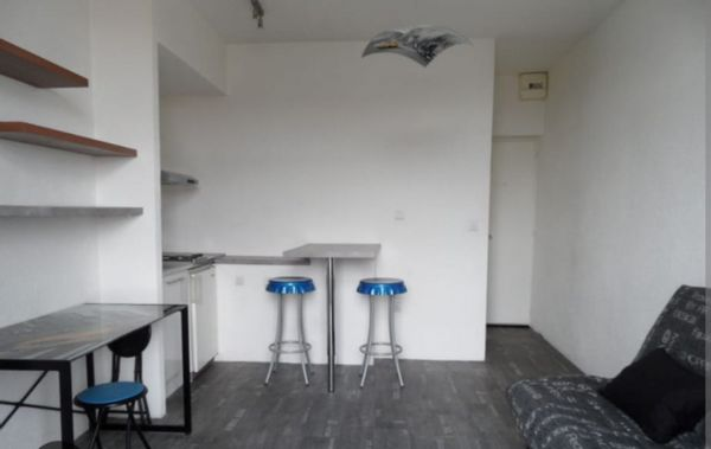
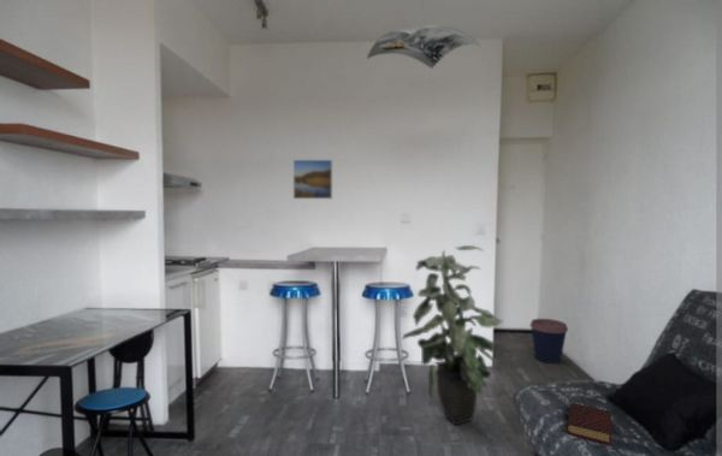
+ book (588, 421)
+ coffee cup (548, 340)
+ indoor plant (455, 334)
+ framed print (312, 179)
